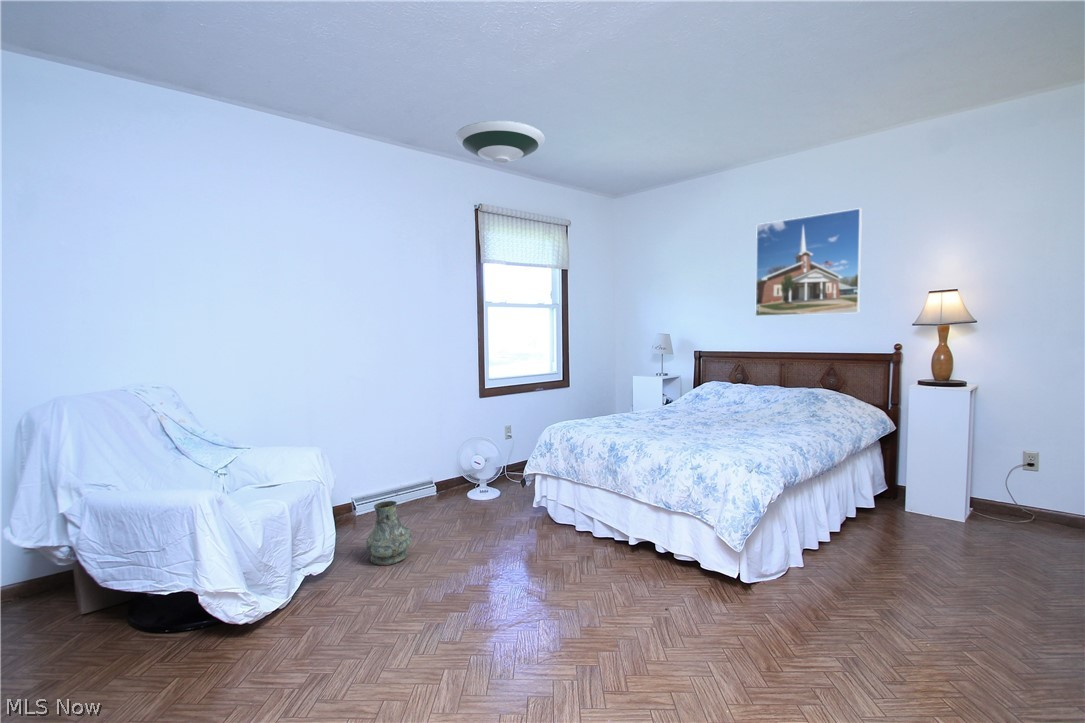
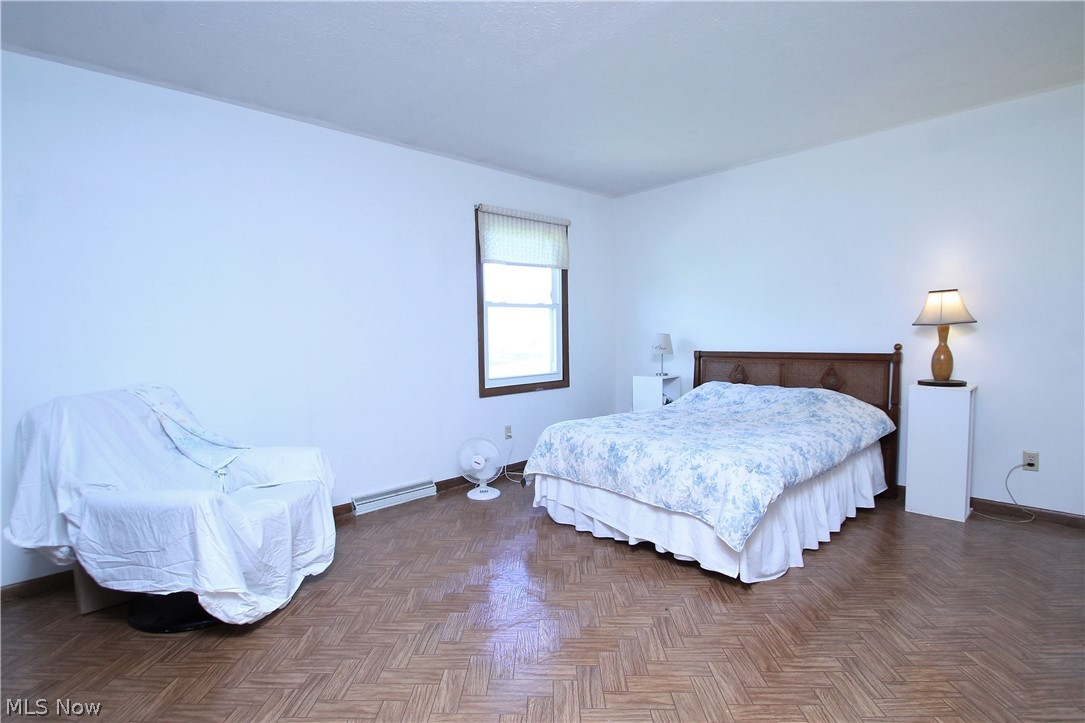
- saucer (500, 150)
- vase (388, 530)
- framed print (804, 266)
